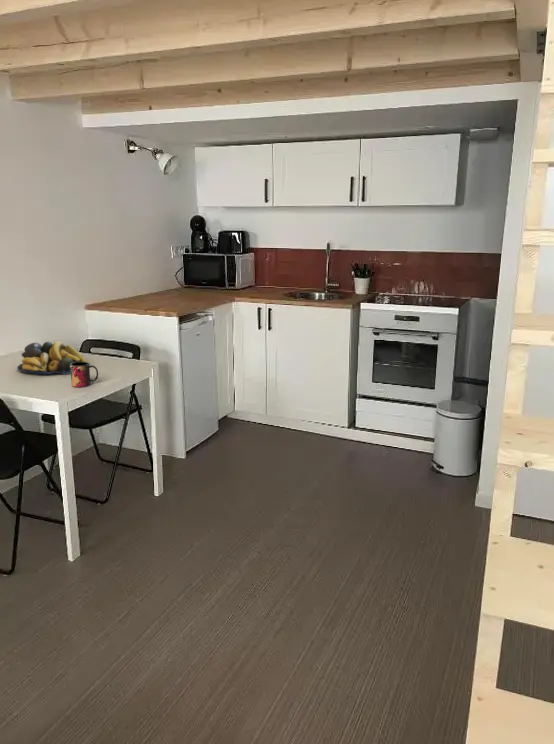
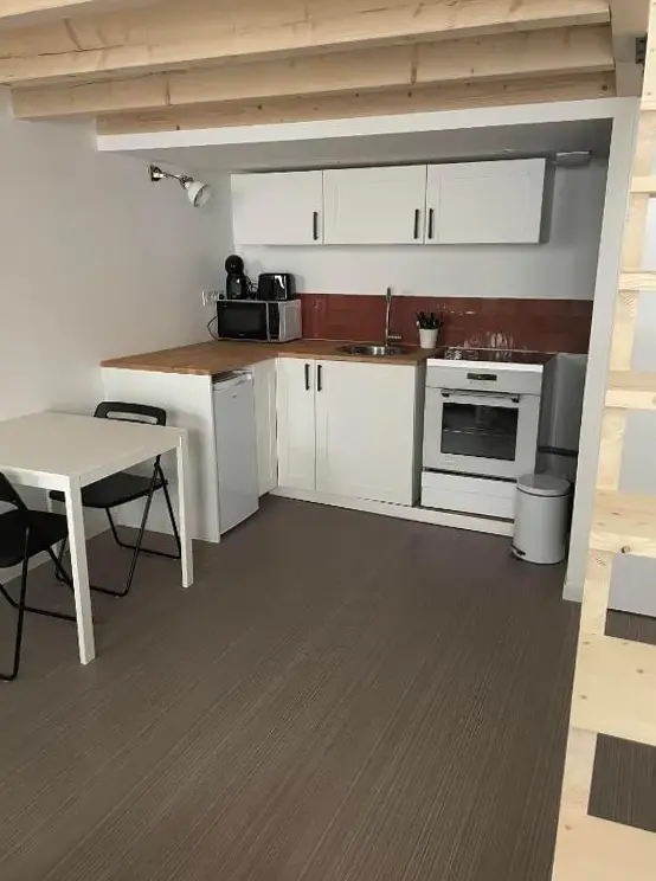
- mug (84, 373)
- fruit bowl (53, 354)
